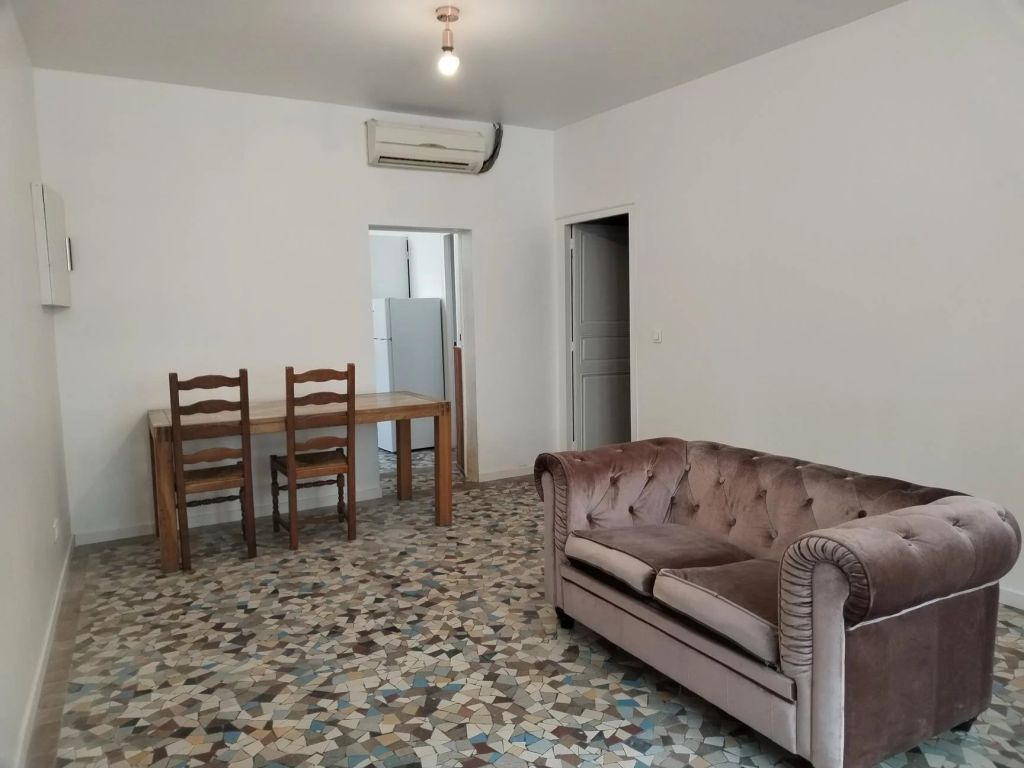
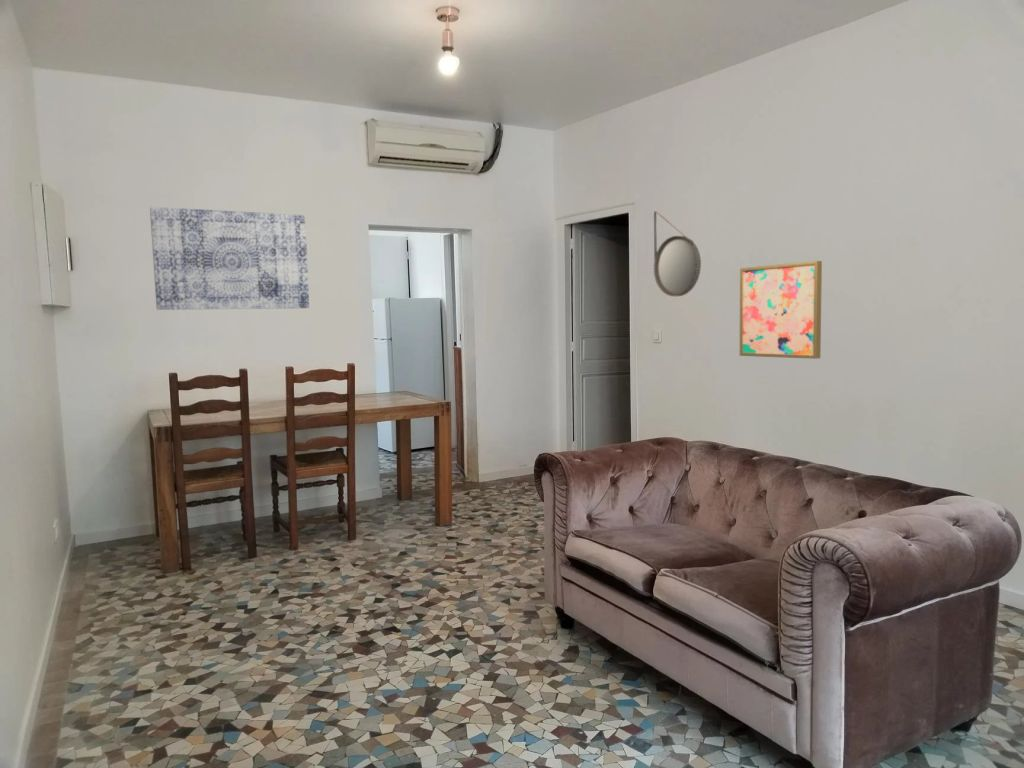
+ wall art (778, 311)
+ home mirror (675, 252)
+ wall art (233, 260)
